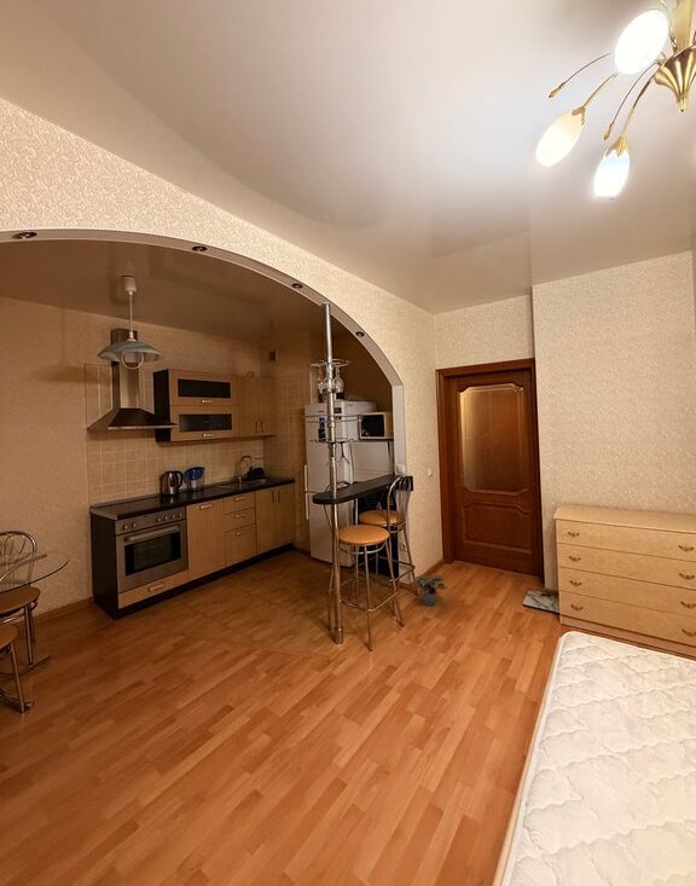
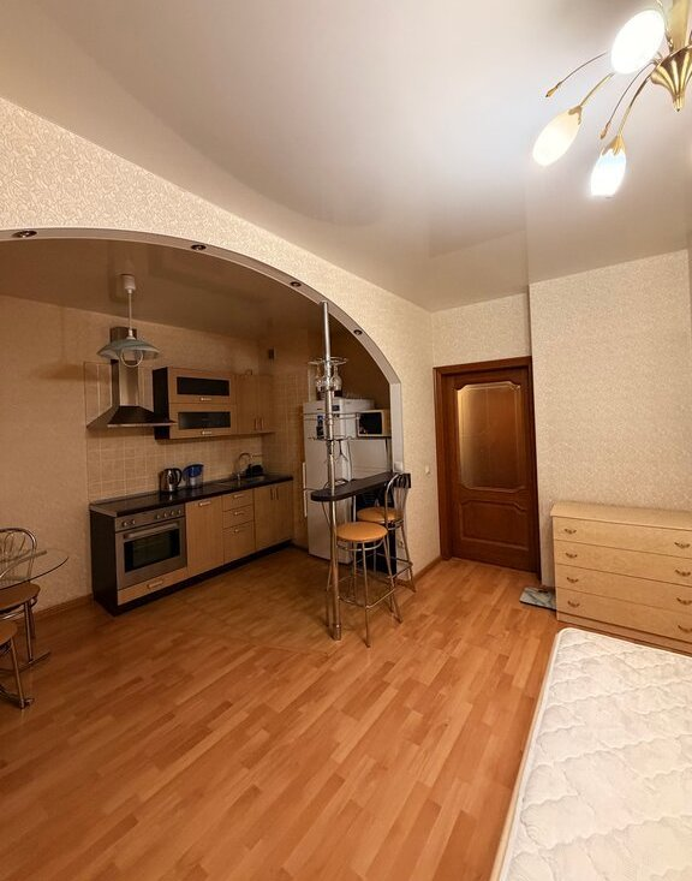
- potted plant (428, 590)
